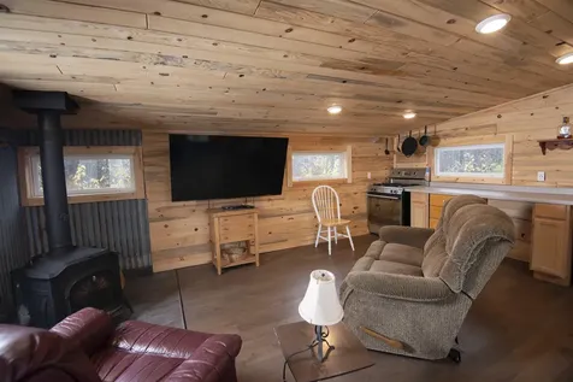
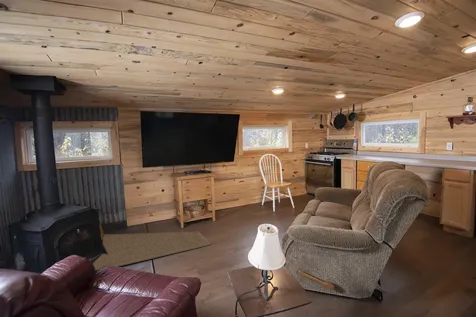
+ rug (127, 242)
